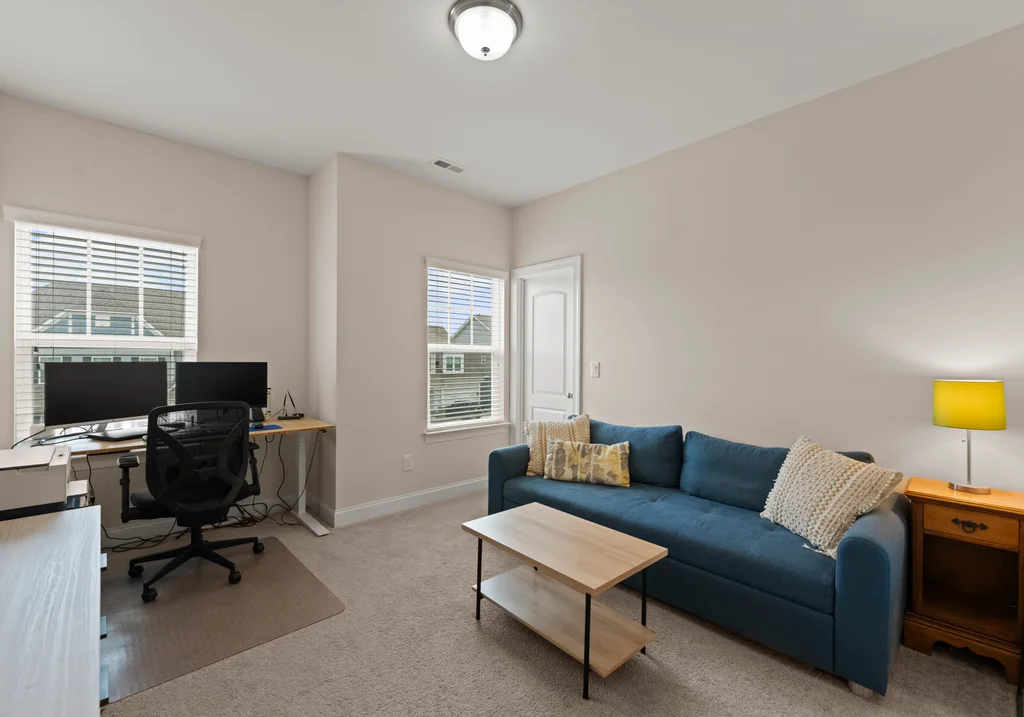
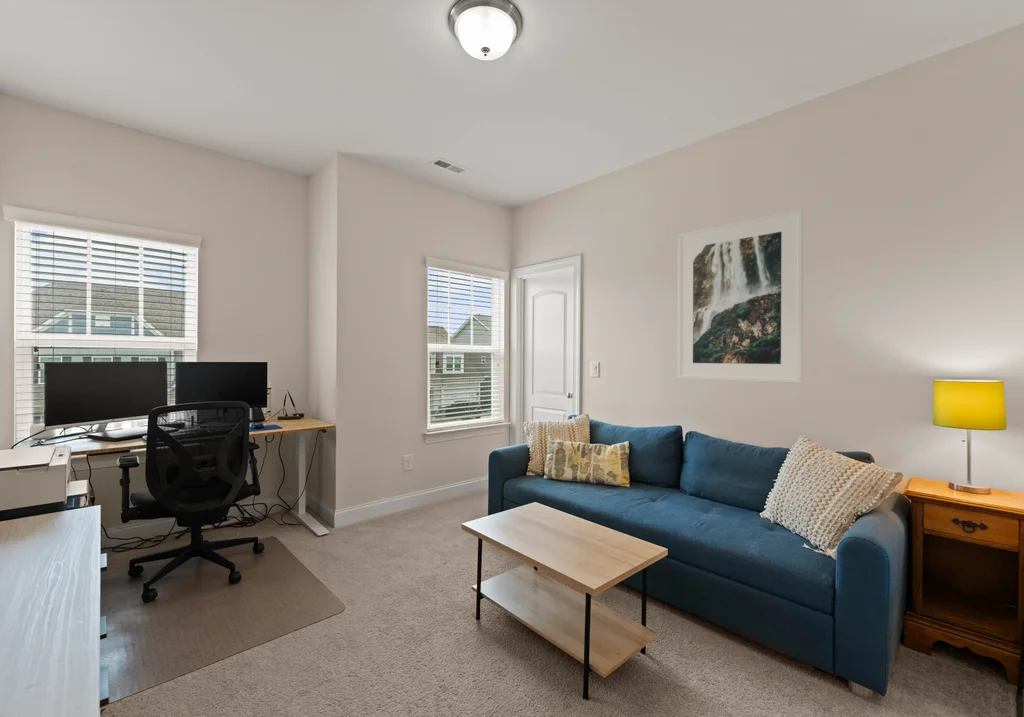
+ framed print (734, 301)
